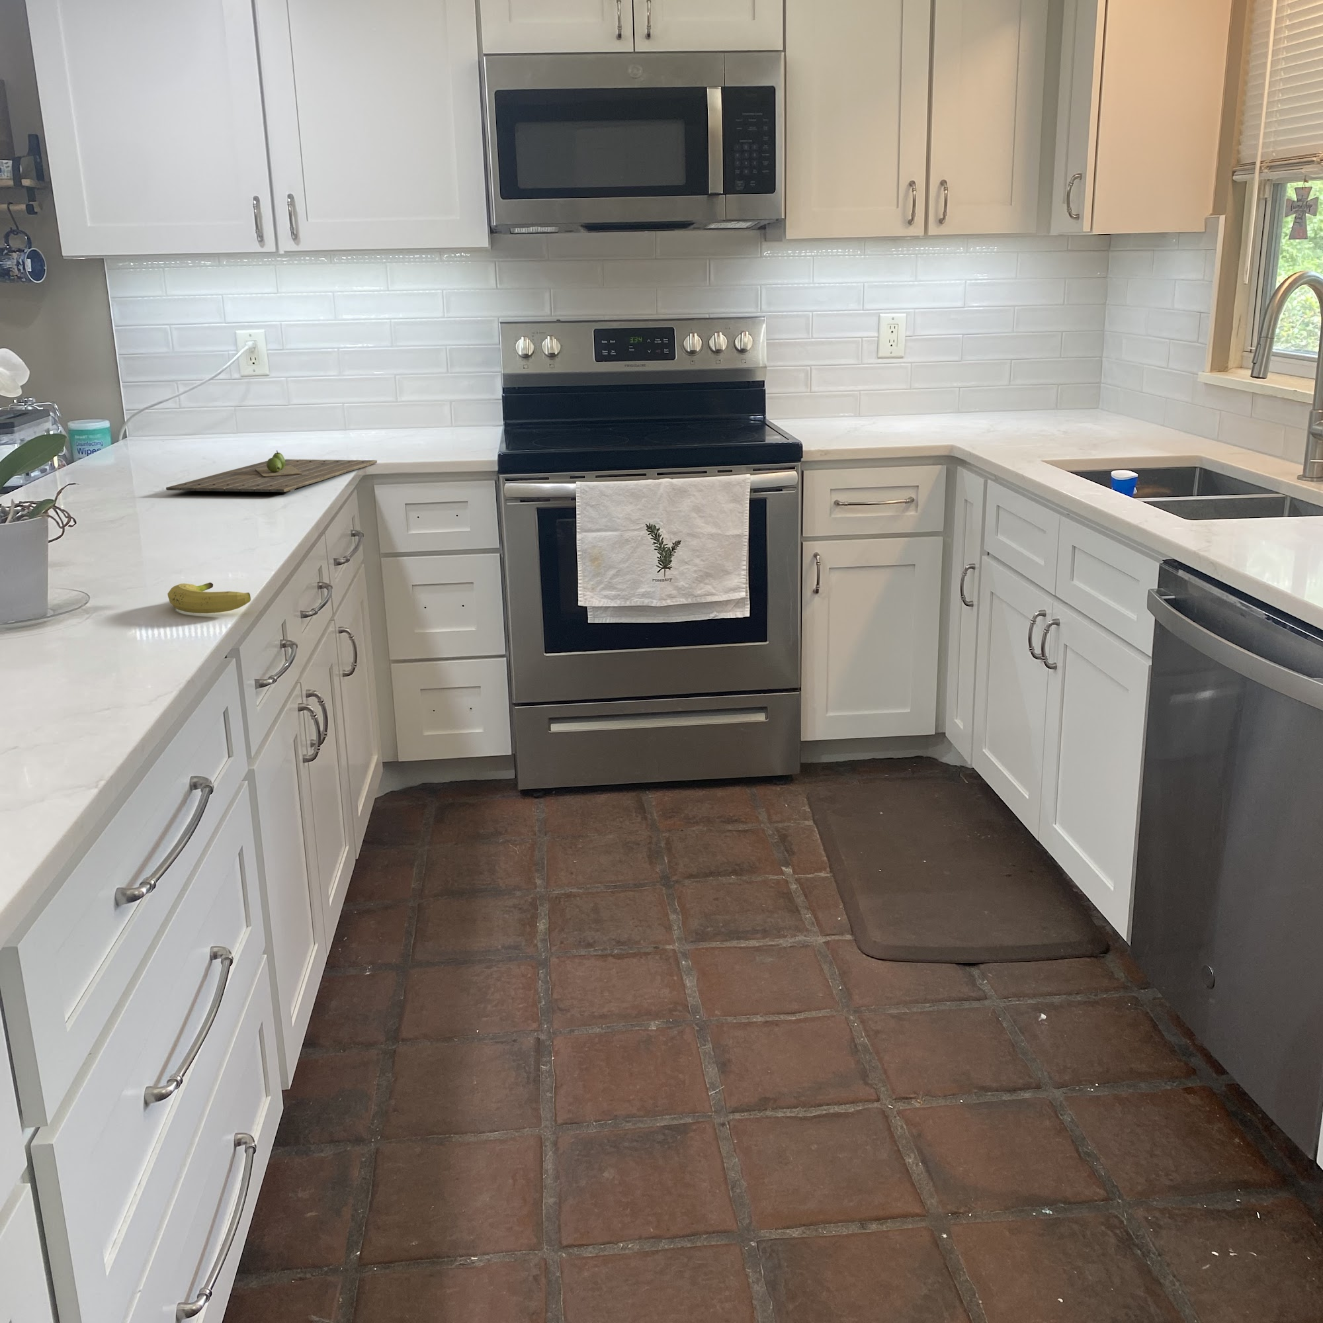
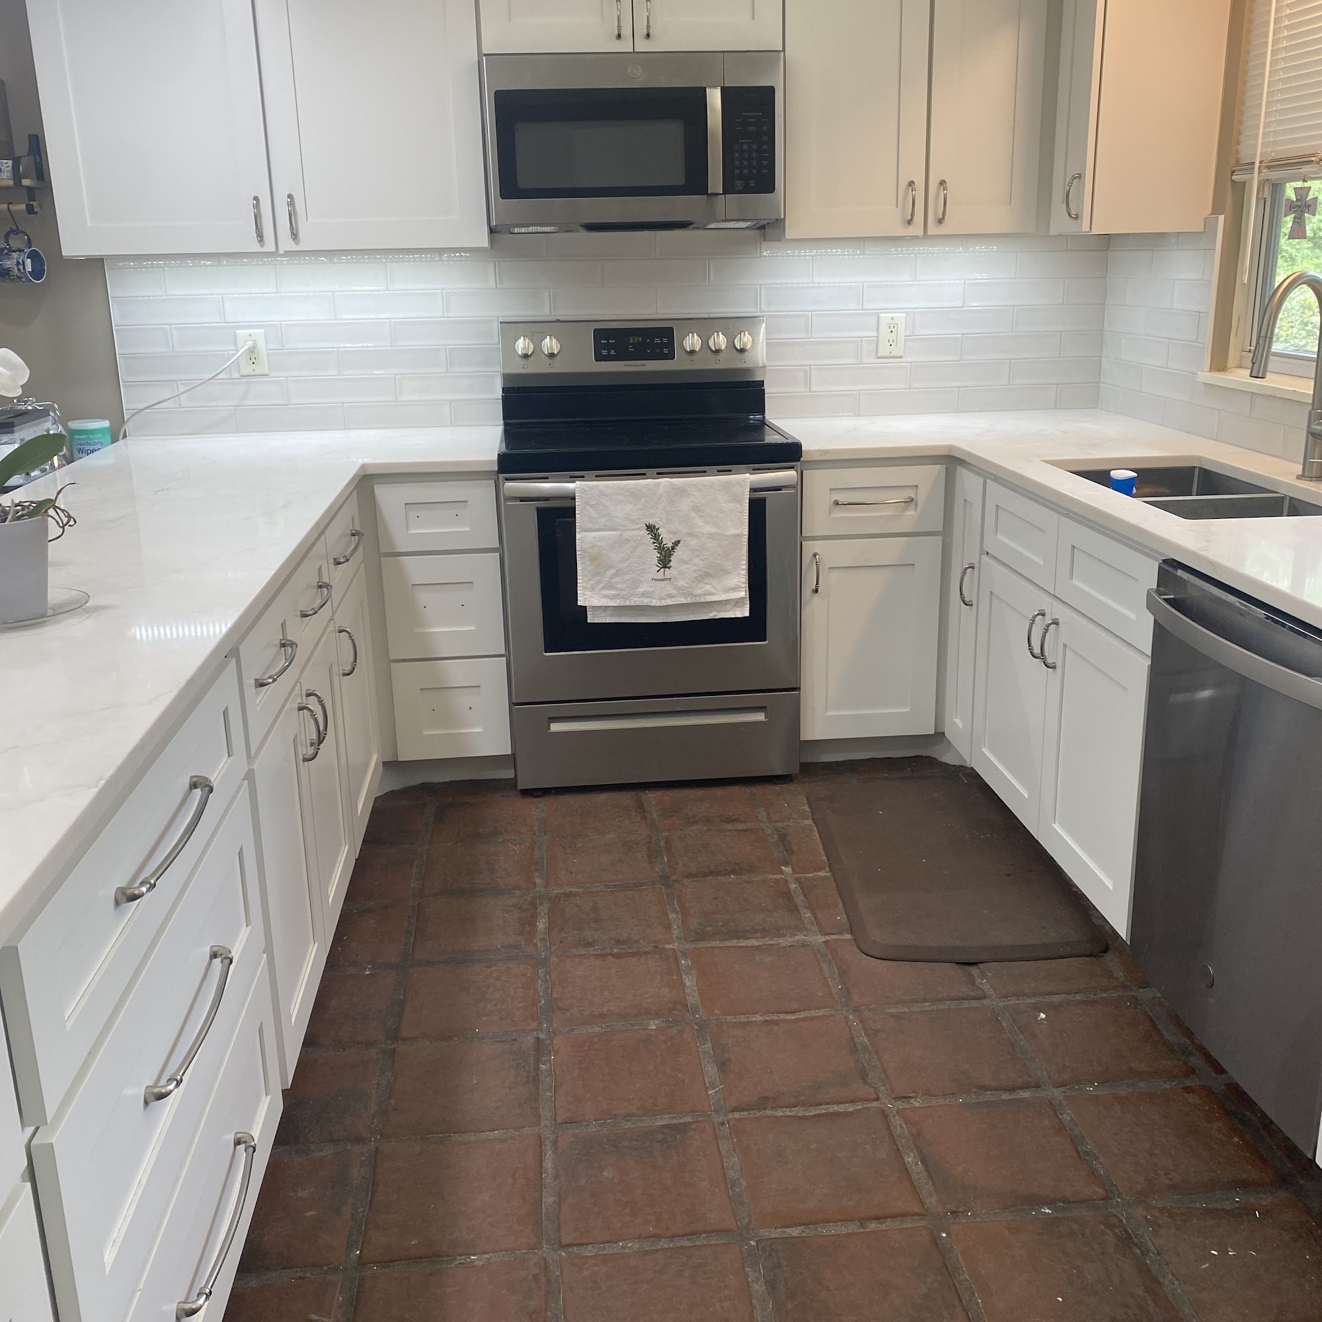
- cutting board (277, 464)
- fruit (211, 594)
